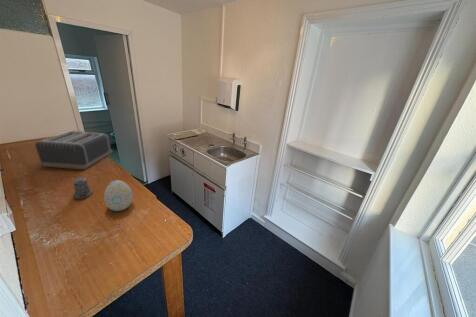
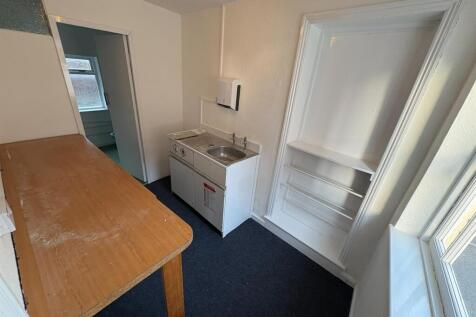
- decorative egg (118, 194)
- toaster (79, 147)
- pepper shaker (81, 185)
